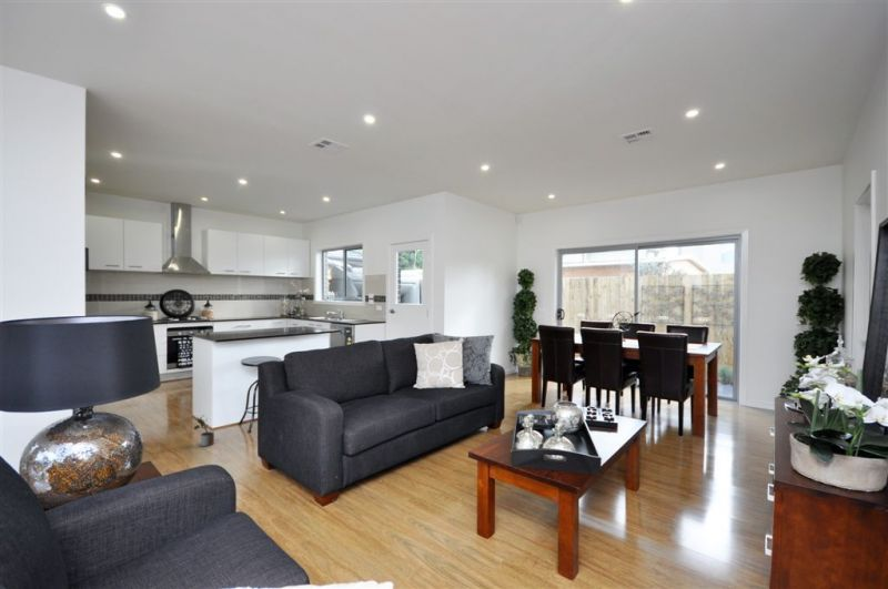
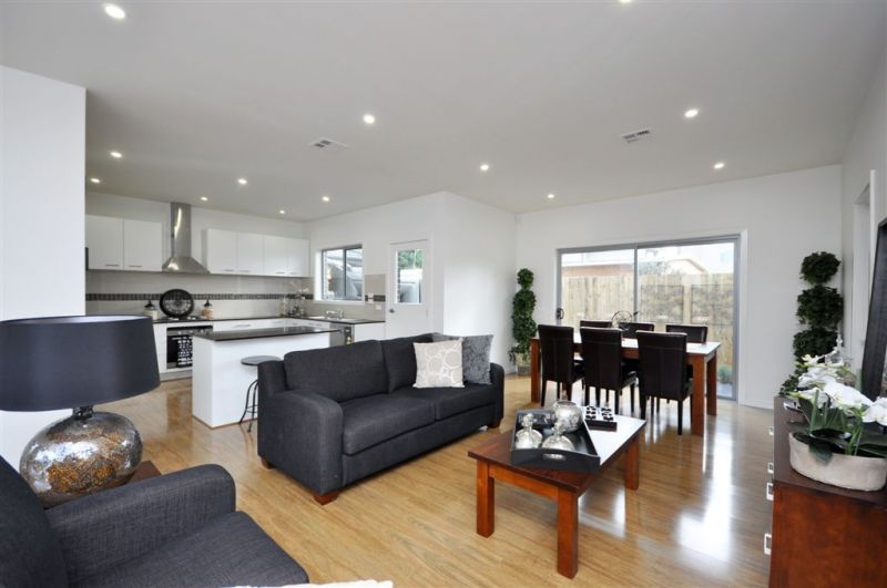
- potted plant (204, 428)
